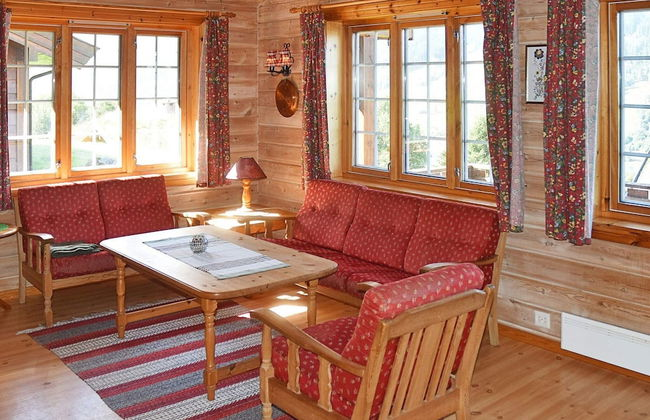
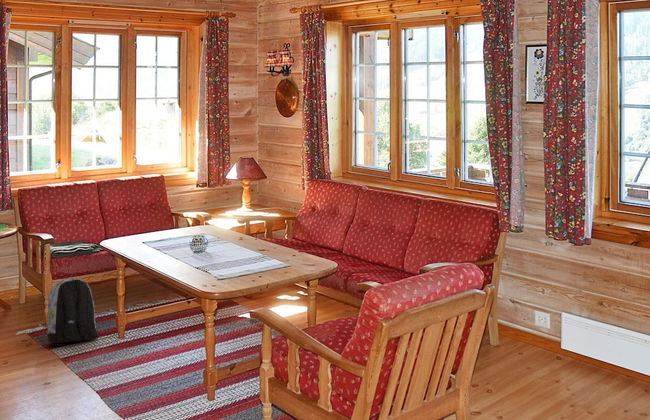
+ backpack (70, 308)
